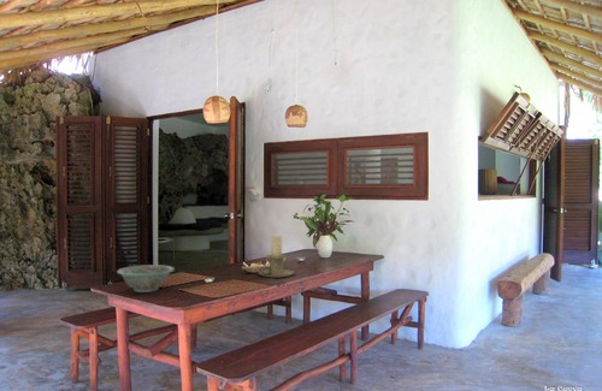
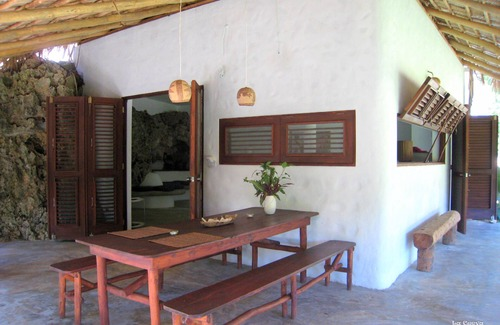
- candle holder (276, 255)
- decorative bowl (146, 279)
